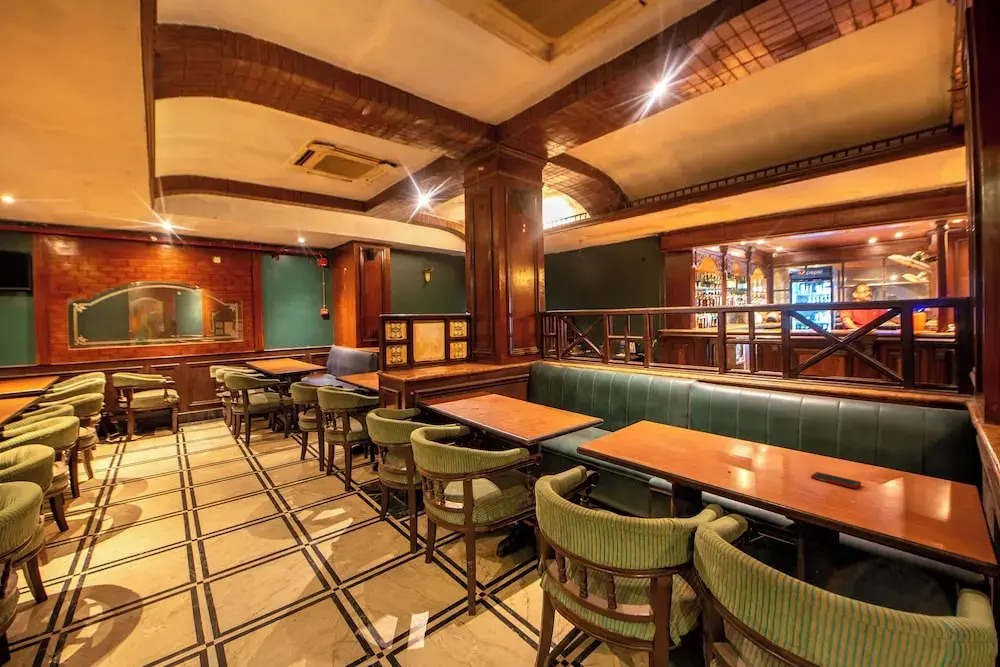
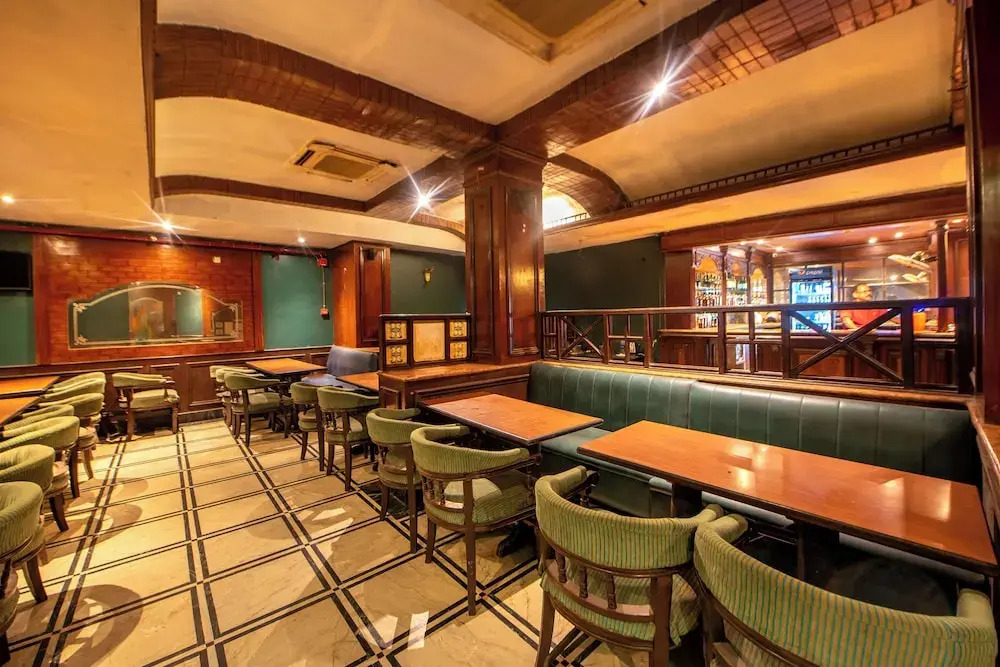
- cell phone (835, 480)
